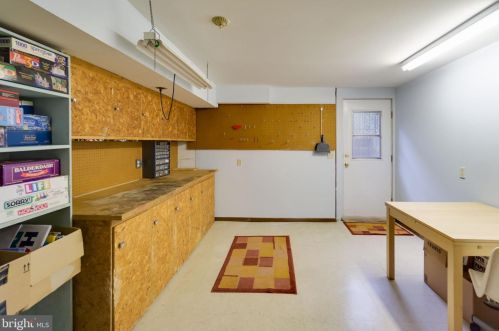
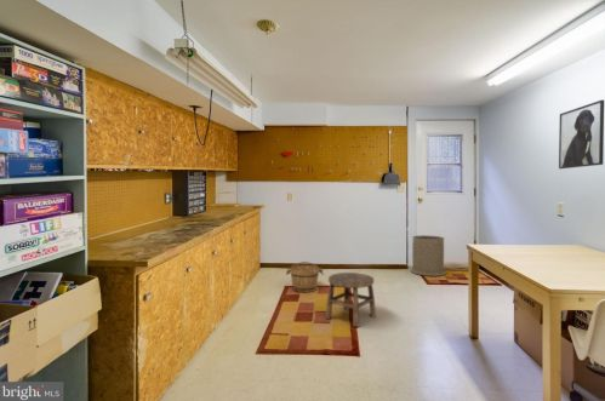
+ bucket (304, 276)
+ trash can (428, 254)
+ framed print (580, 137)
+ stool (350, 296)
